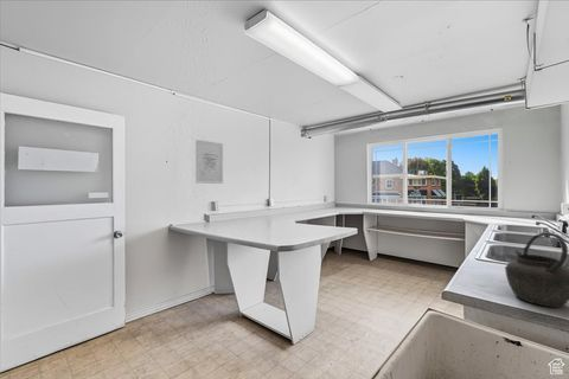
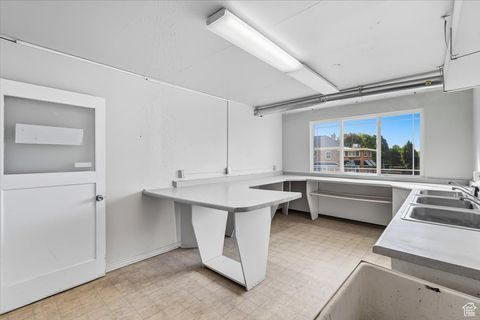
- wall art (210, 162)
- kettle (536, 264)
